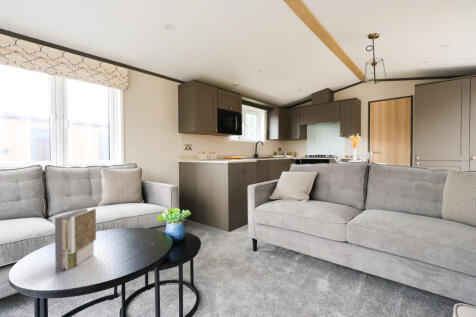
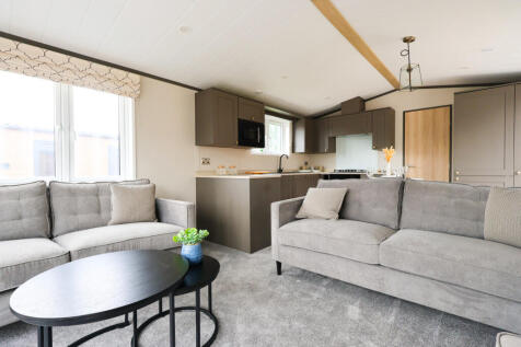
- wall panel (77, 237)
